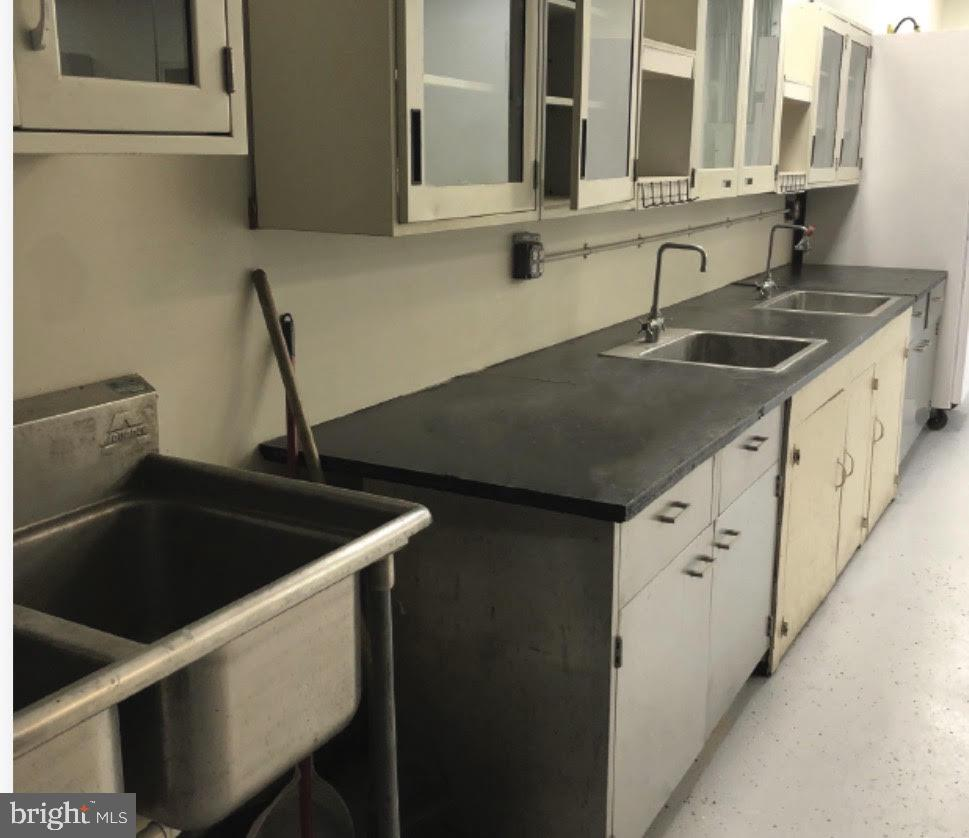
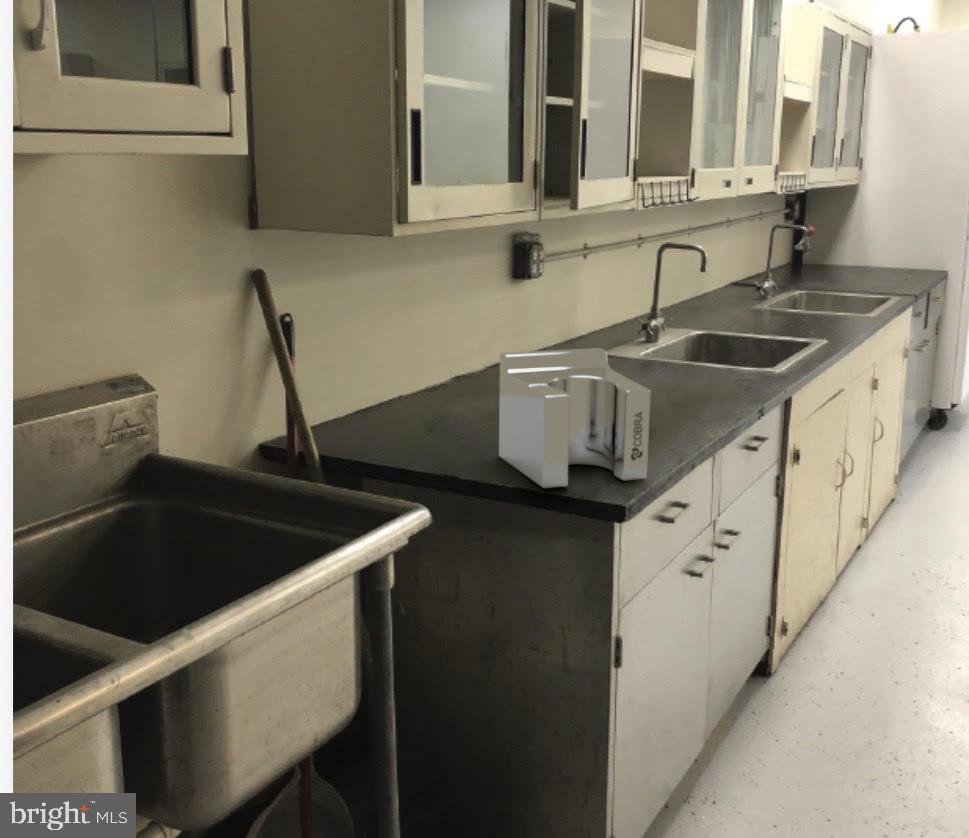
+ paper towel holder (571, 413)
